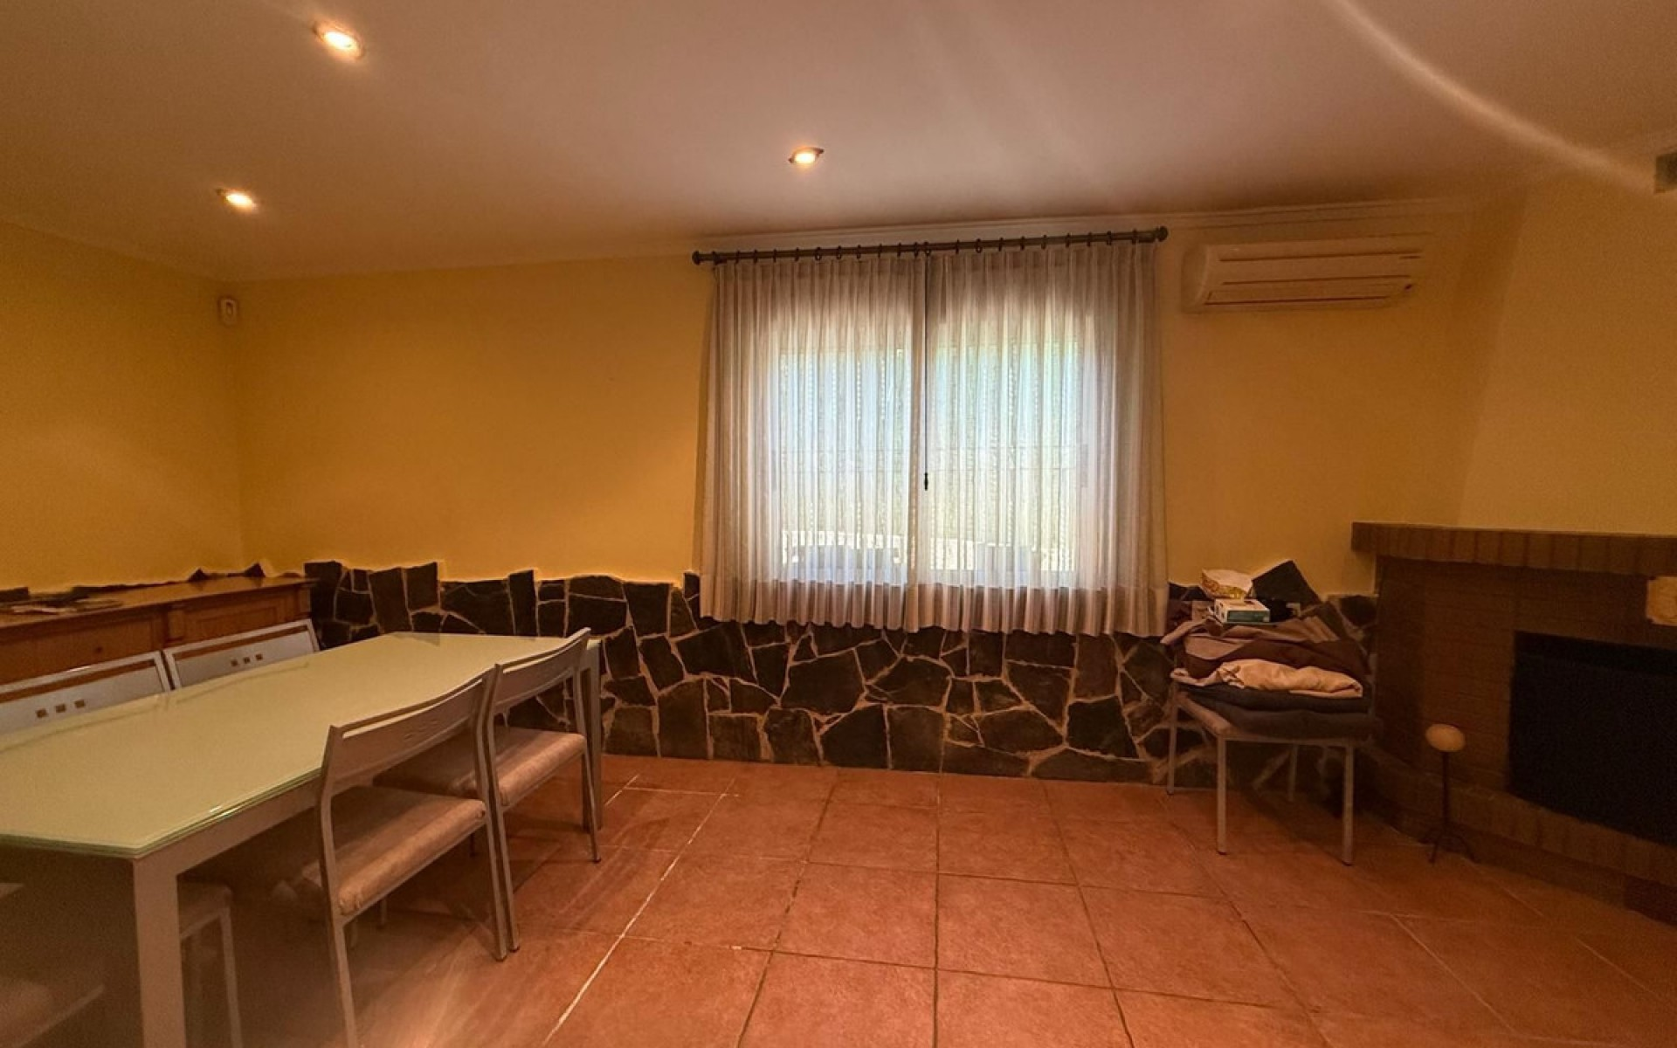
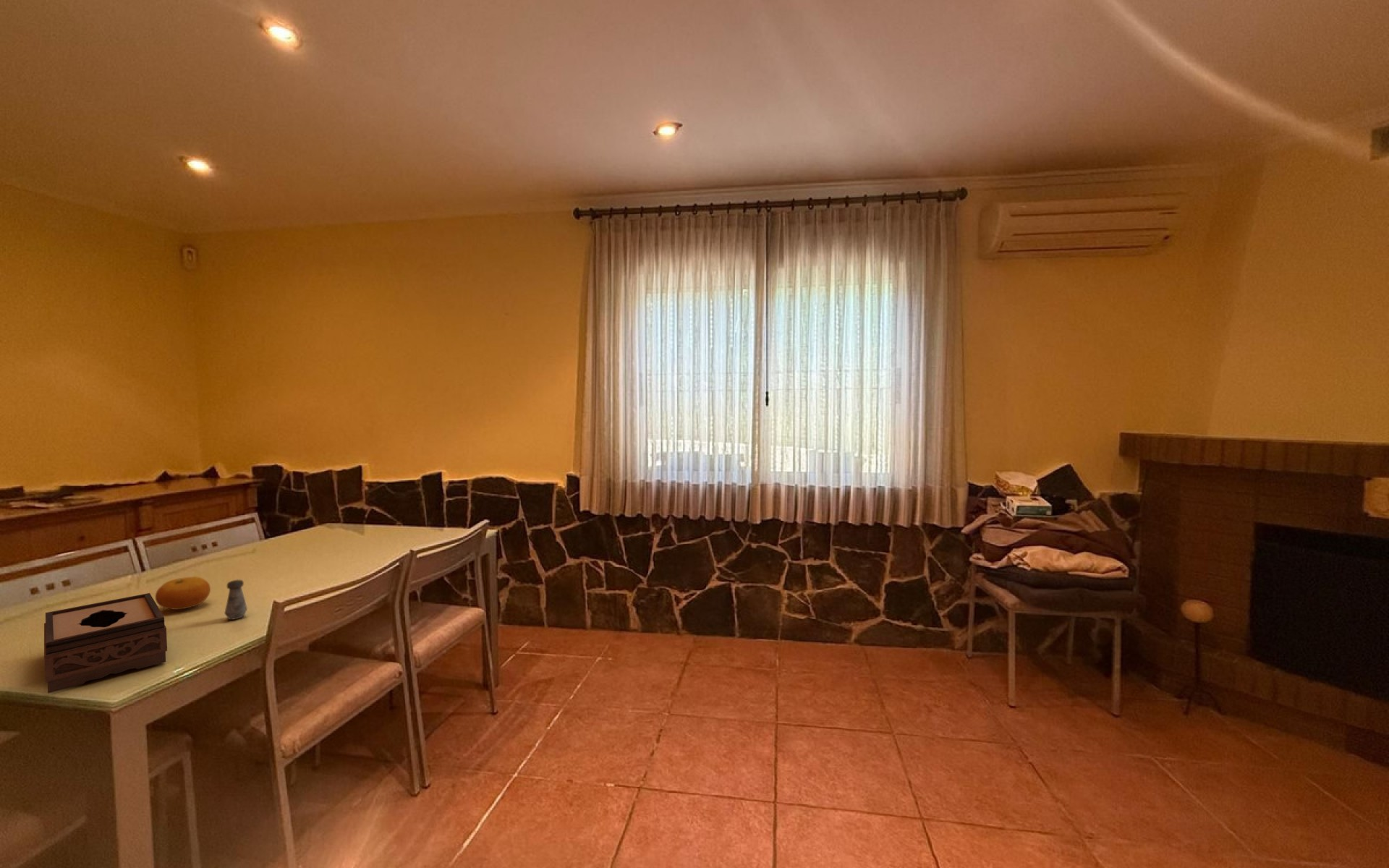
+ tissue box (105, 637)
+ fruit (183, 592)
+ salt shaker (235, 599)
